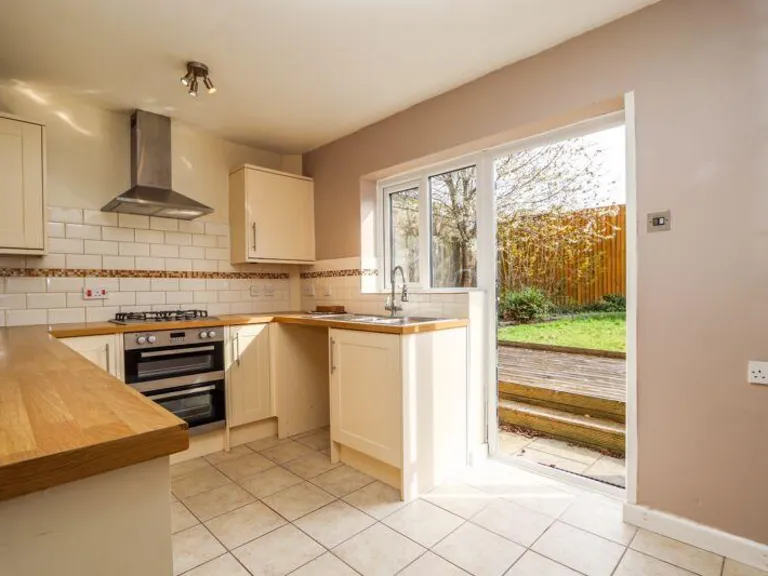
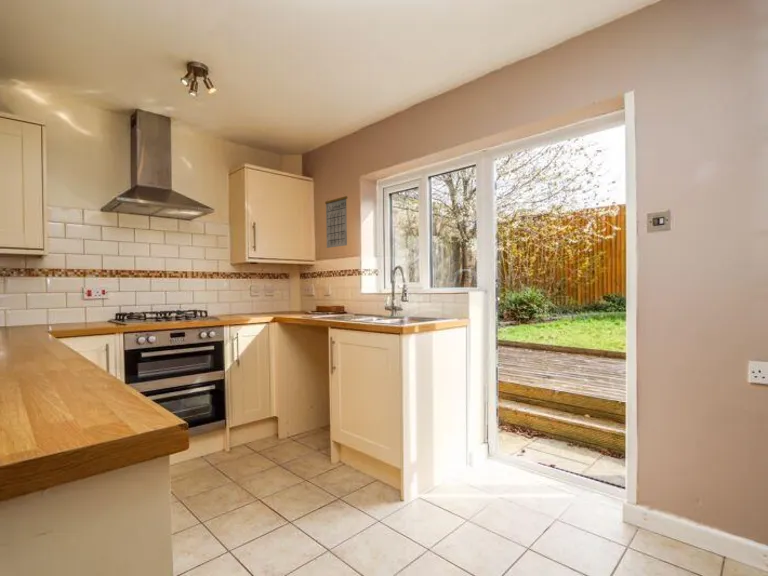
+ calendar (336, 217)
